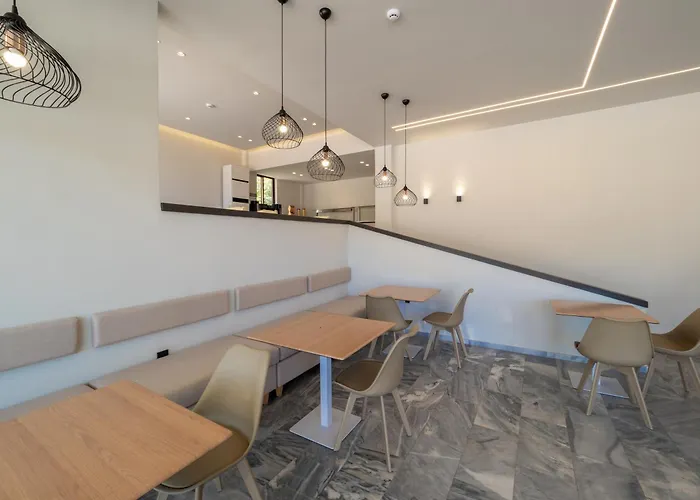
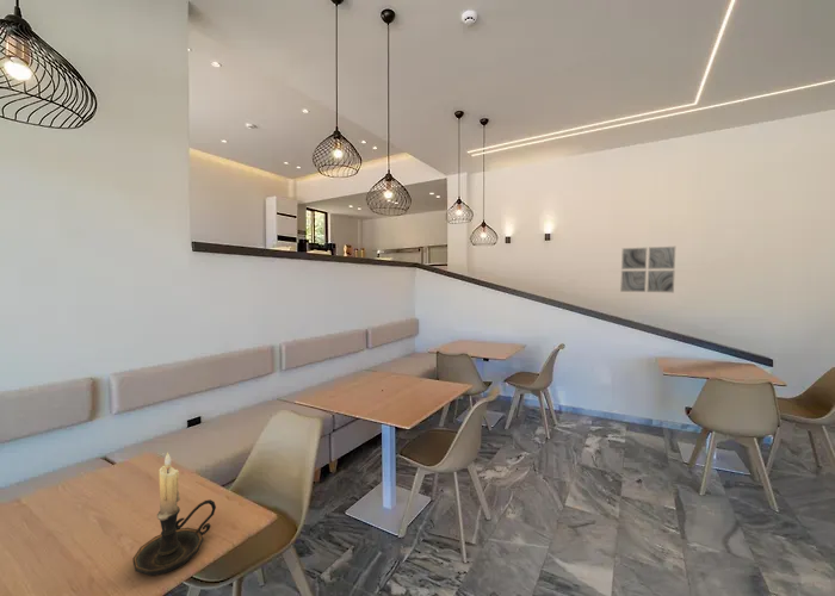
+ candle holder (178, 499)
+ wall art (648, 268)
